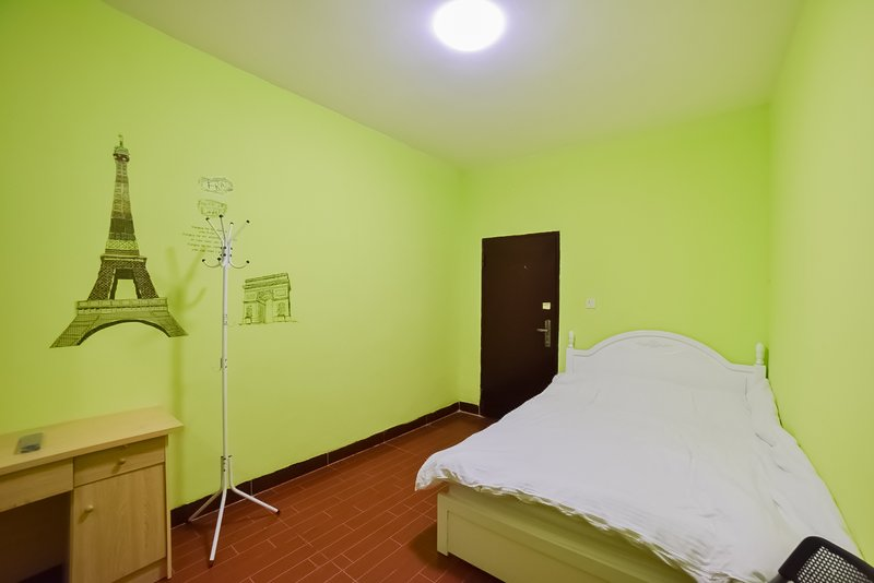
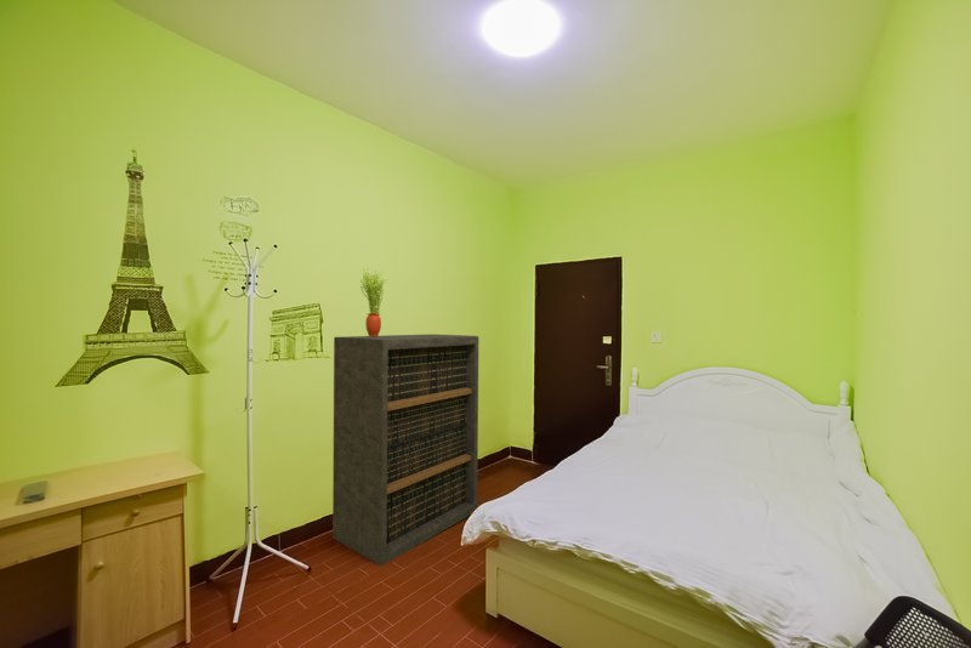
+ potted plant (373, 302)
+ bookshelf (410, 430)
